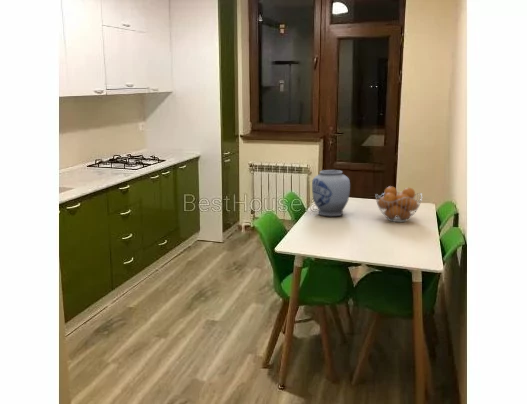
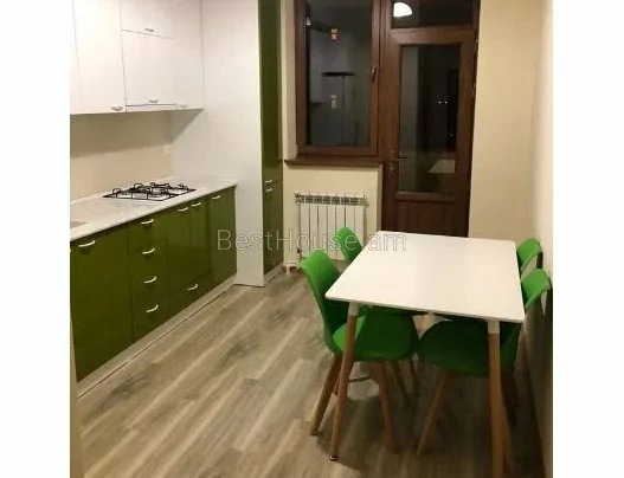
- fruit basket (398, 203)
- vase (330, 192)
